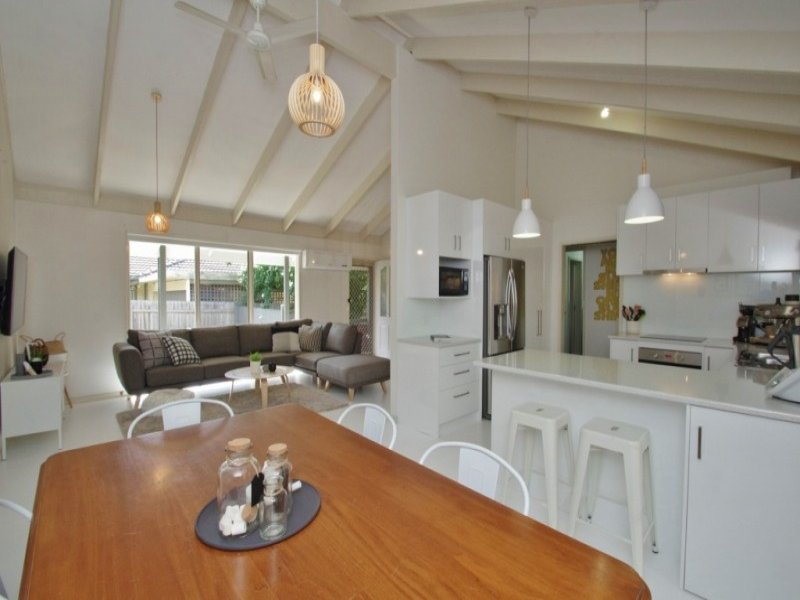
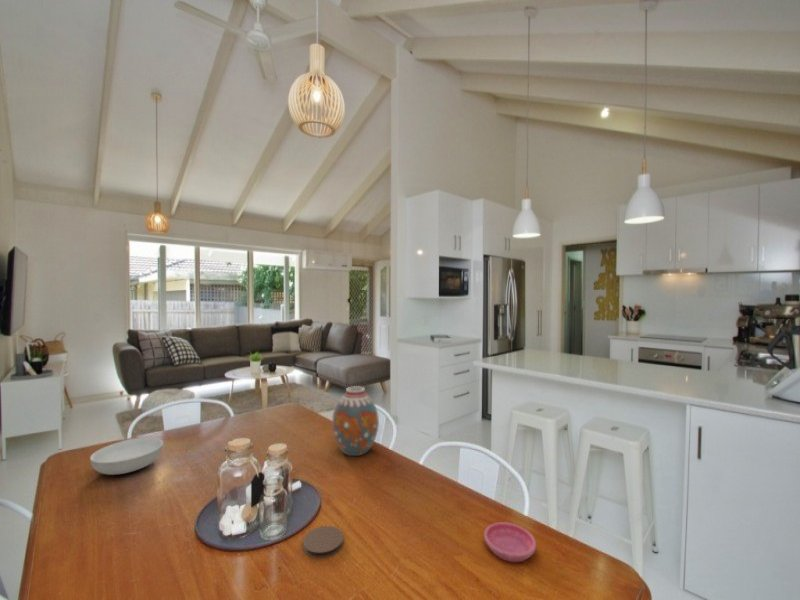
+ vase (355, 420)
+ coaster (323, 541)
+ serving bowl (128, 458)
+ saucer (509, 543)
